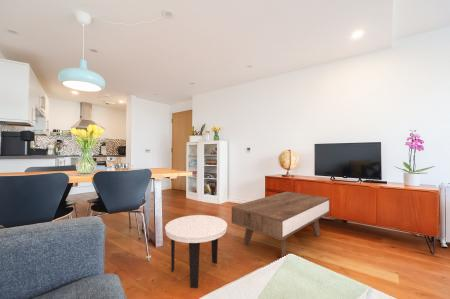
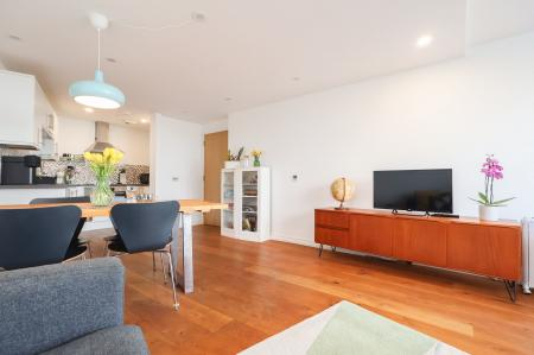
- side table (196, 247)
- coffee table (283, 220)
